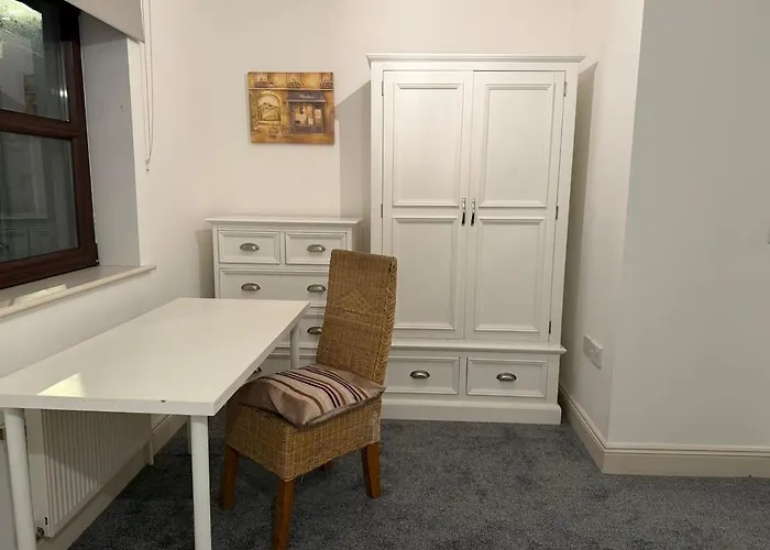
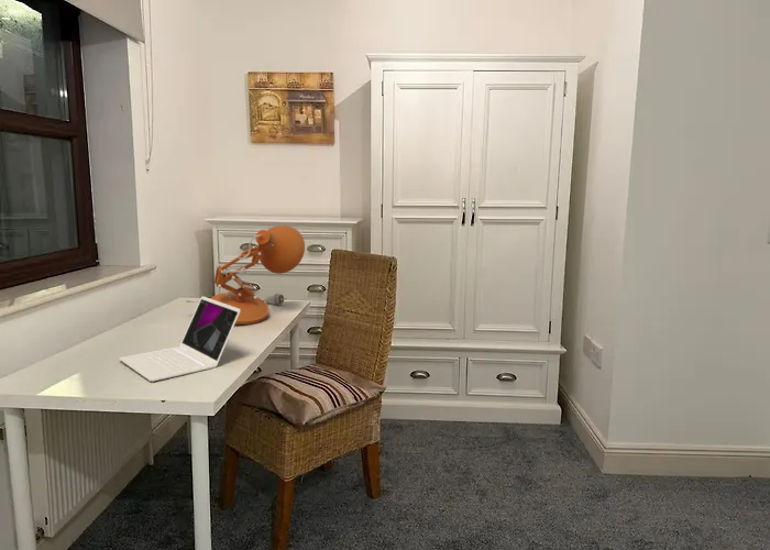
+ desk lamp (245, 268)
+ laptop (185, 333)
